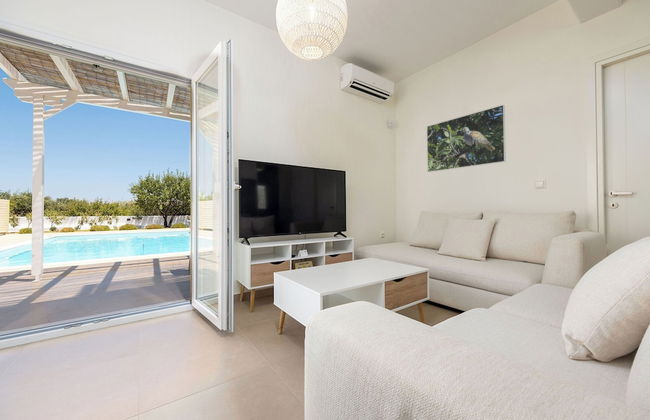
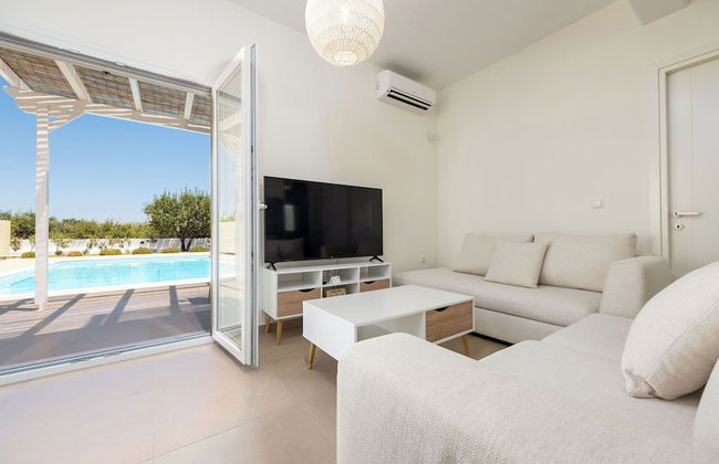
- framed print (462, 142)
